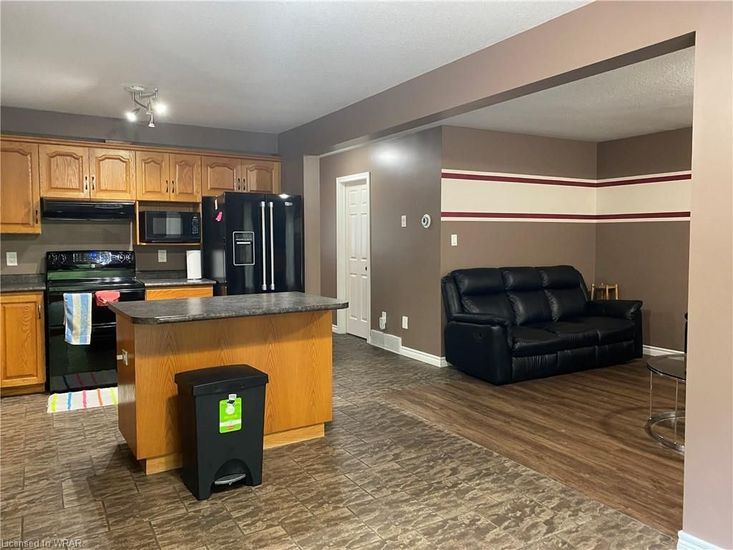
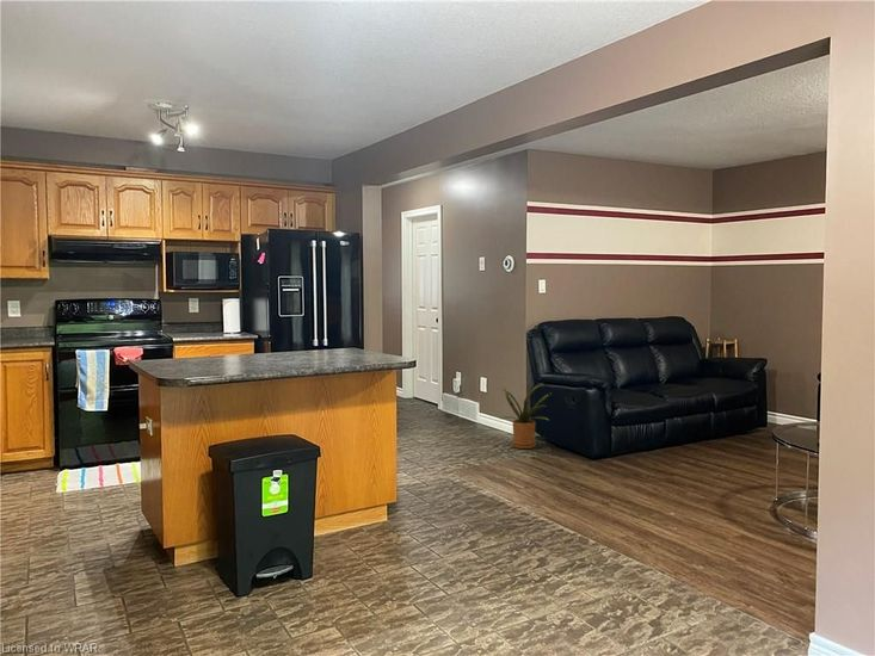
+ house plant (525, 414)
